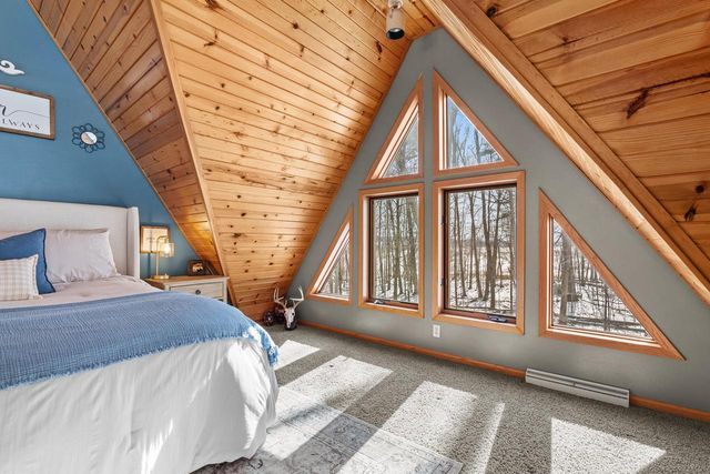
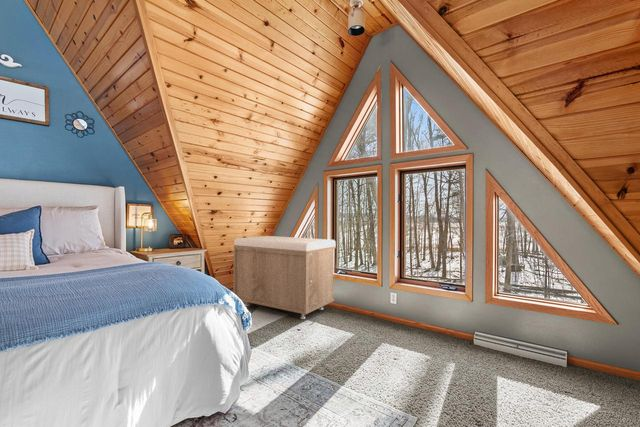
+ storage bench (284, 273)
